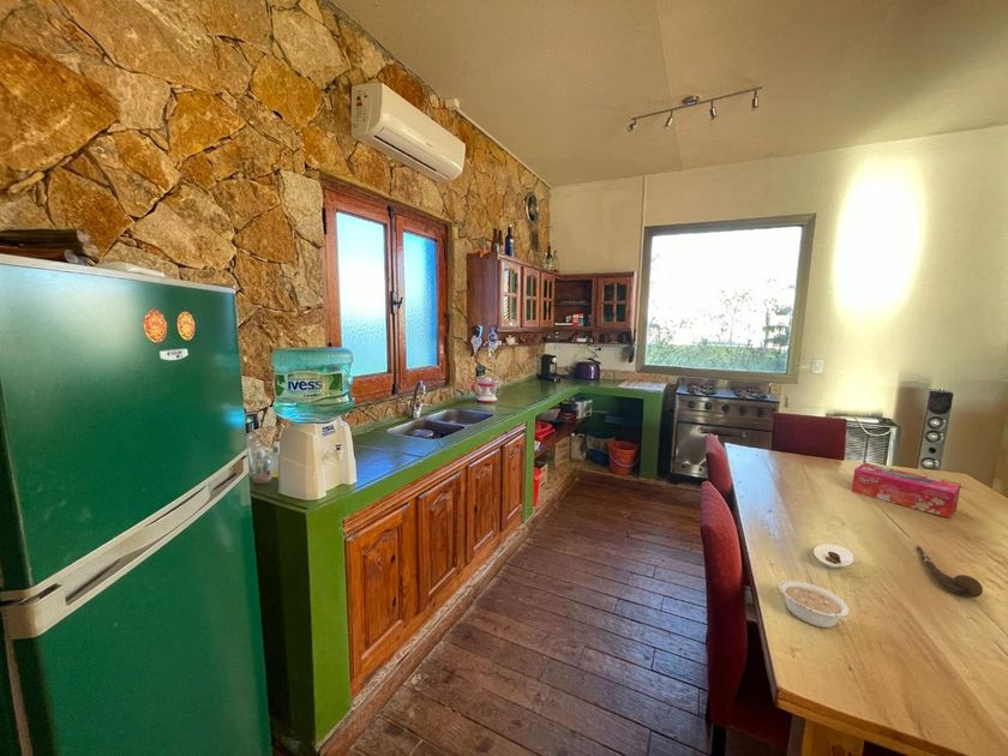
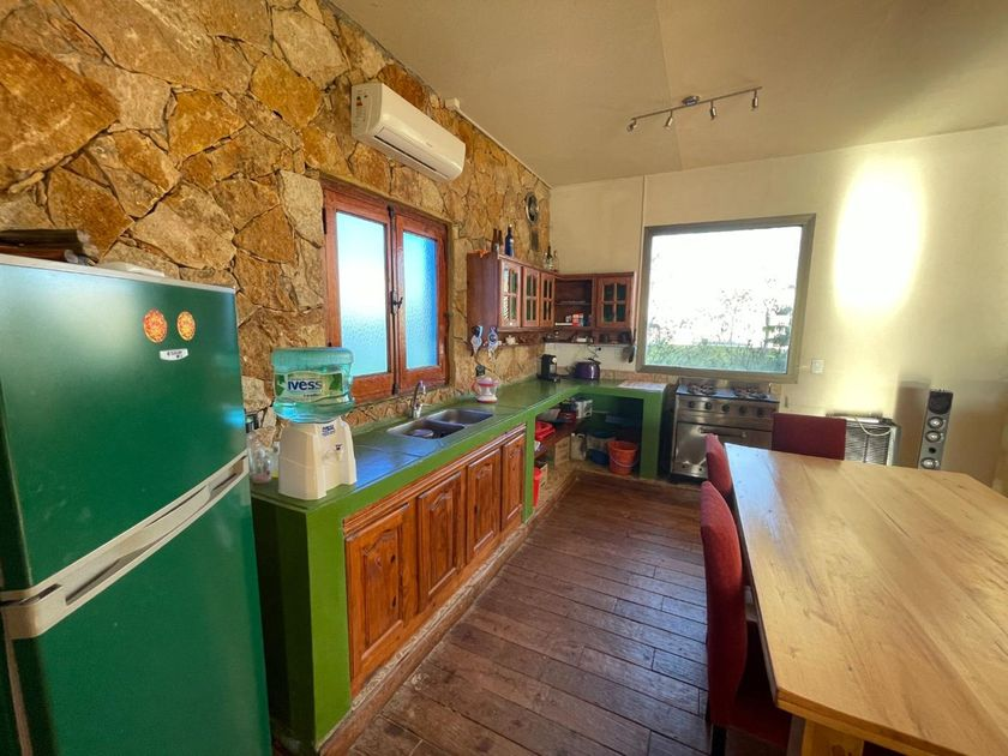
- legume (814, 605)
- tissue box (904, 487)
- spoon (941, 571)
- saucer (833, 557)
